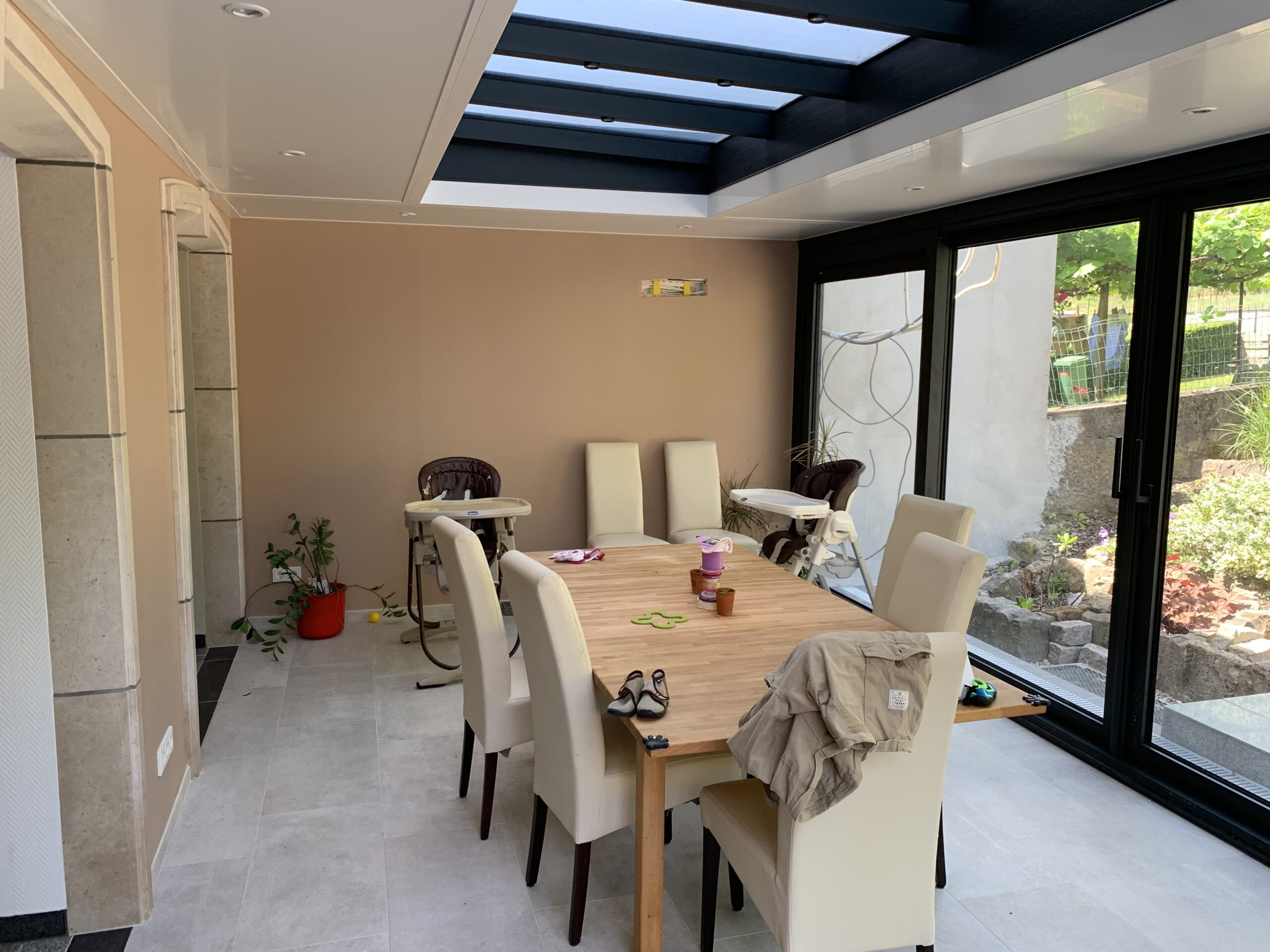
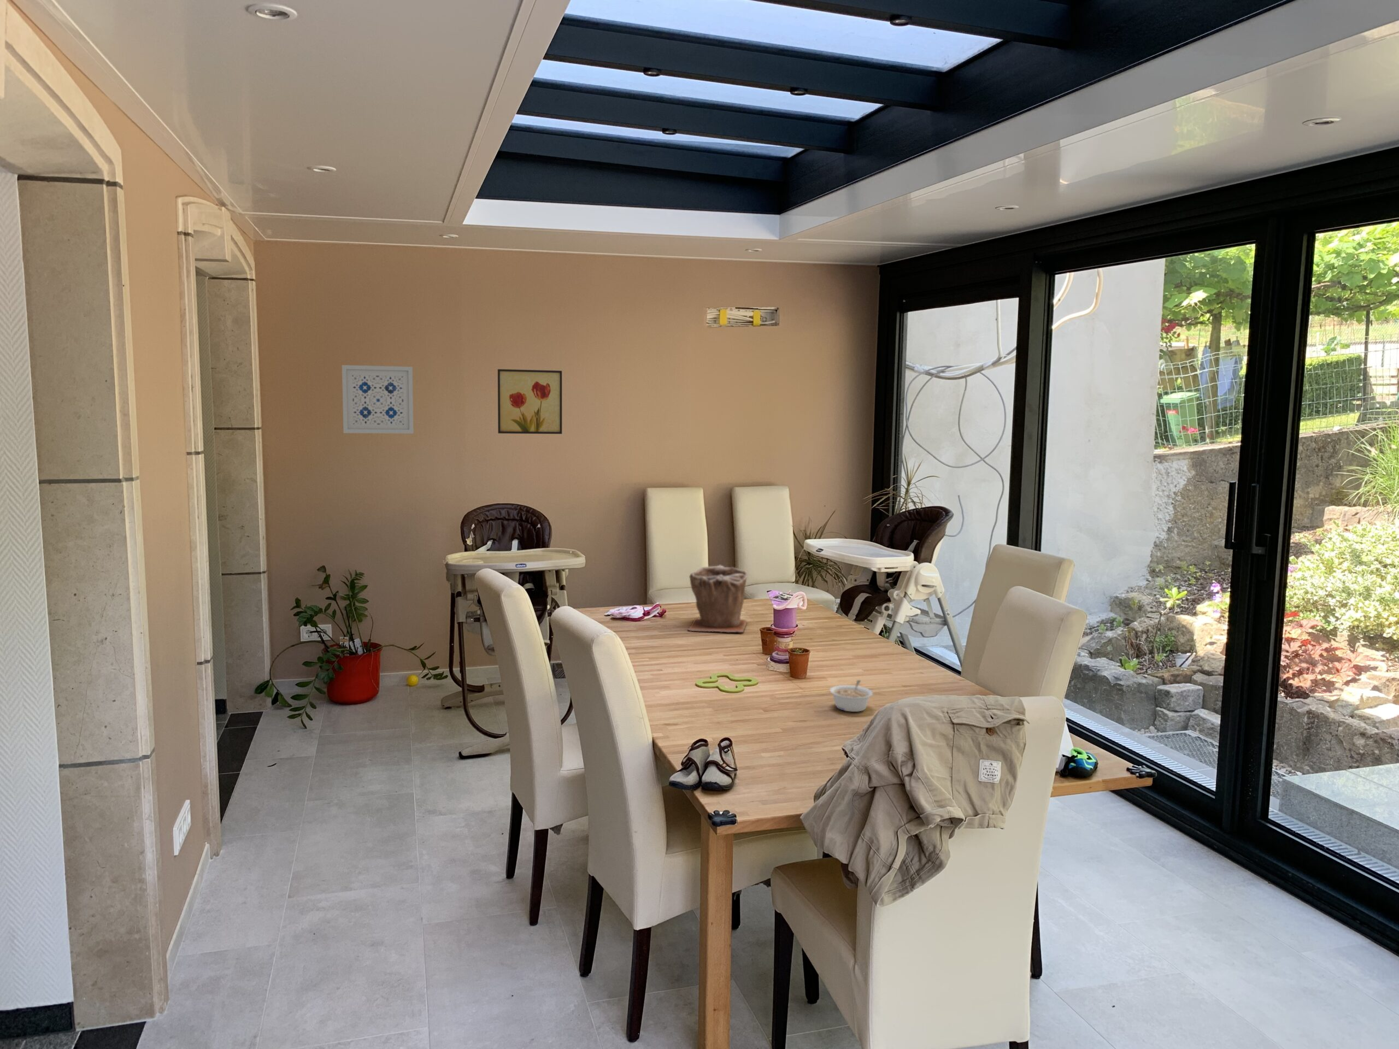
+ legume (850, 696)
+ wall art (530, 401)
+ wall art (378, 399)
+ plant pot (718, 597)
